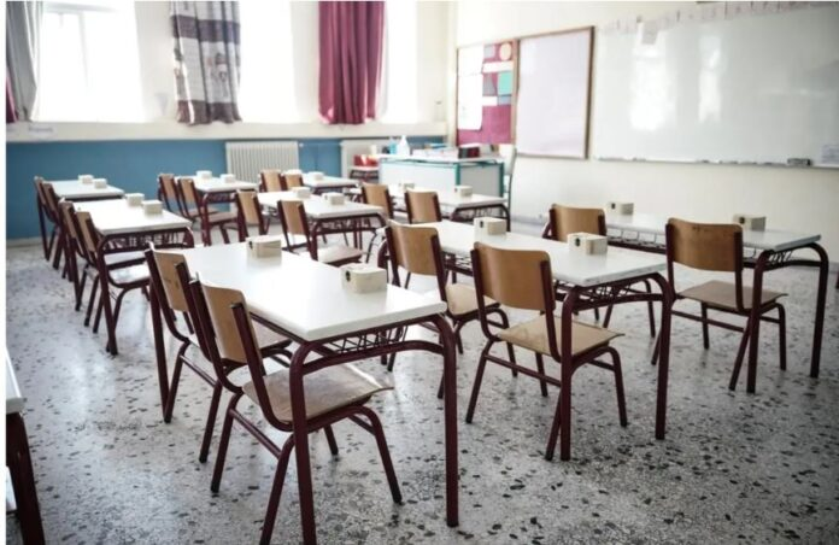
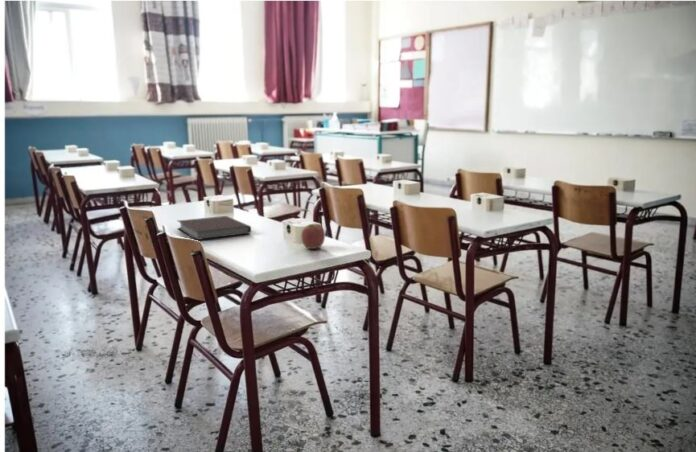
+ notebook (213, 226)
+ apple (313, 236)
